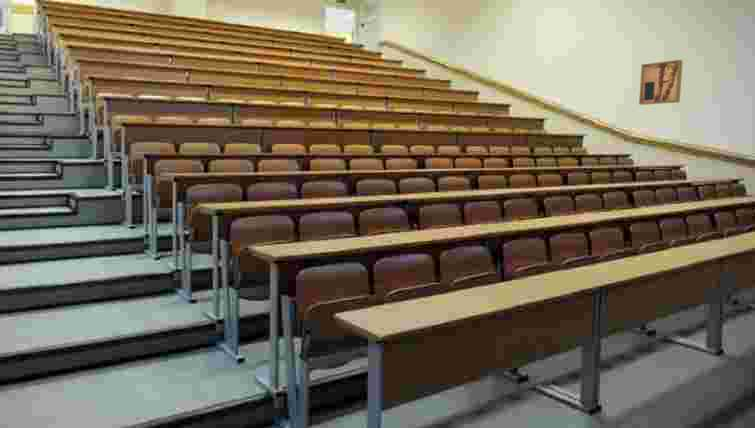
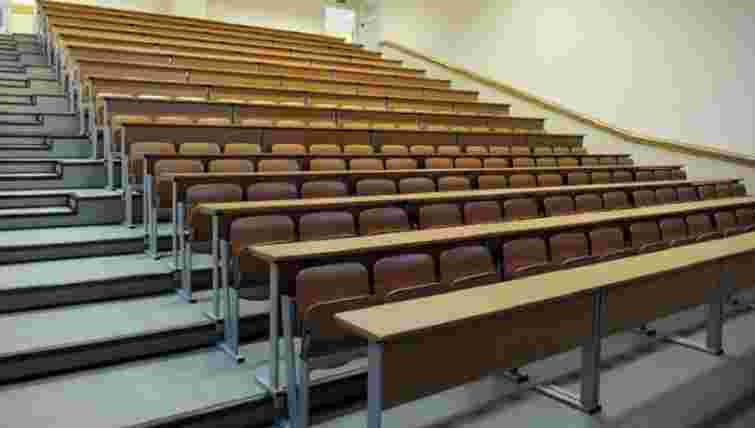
- wall art (660, 83)
